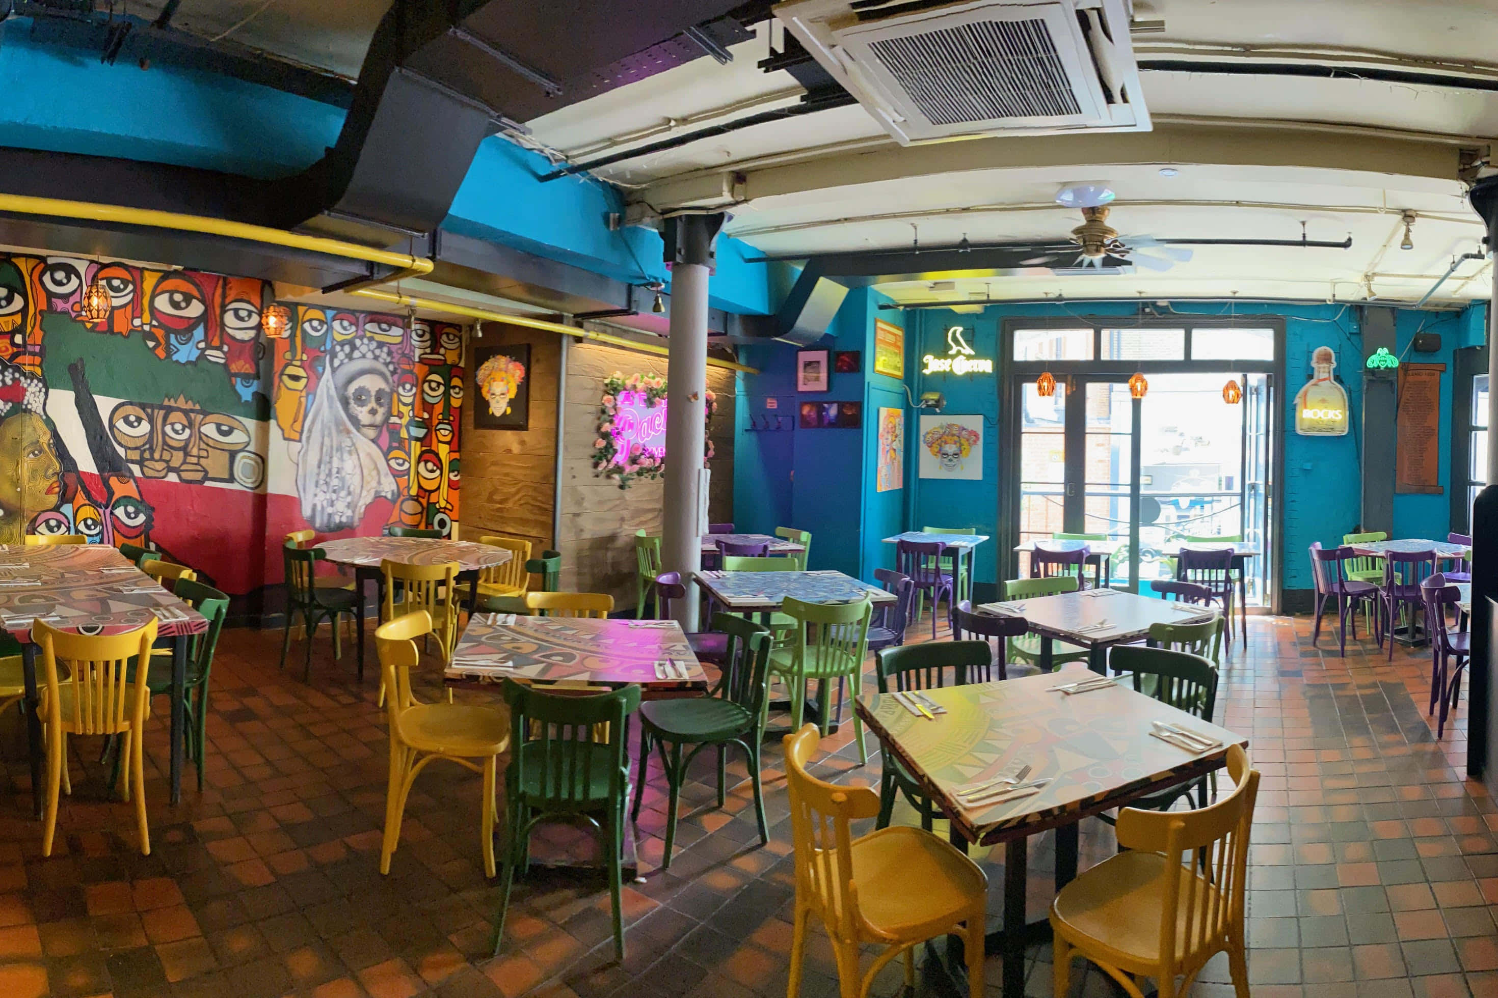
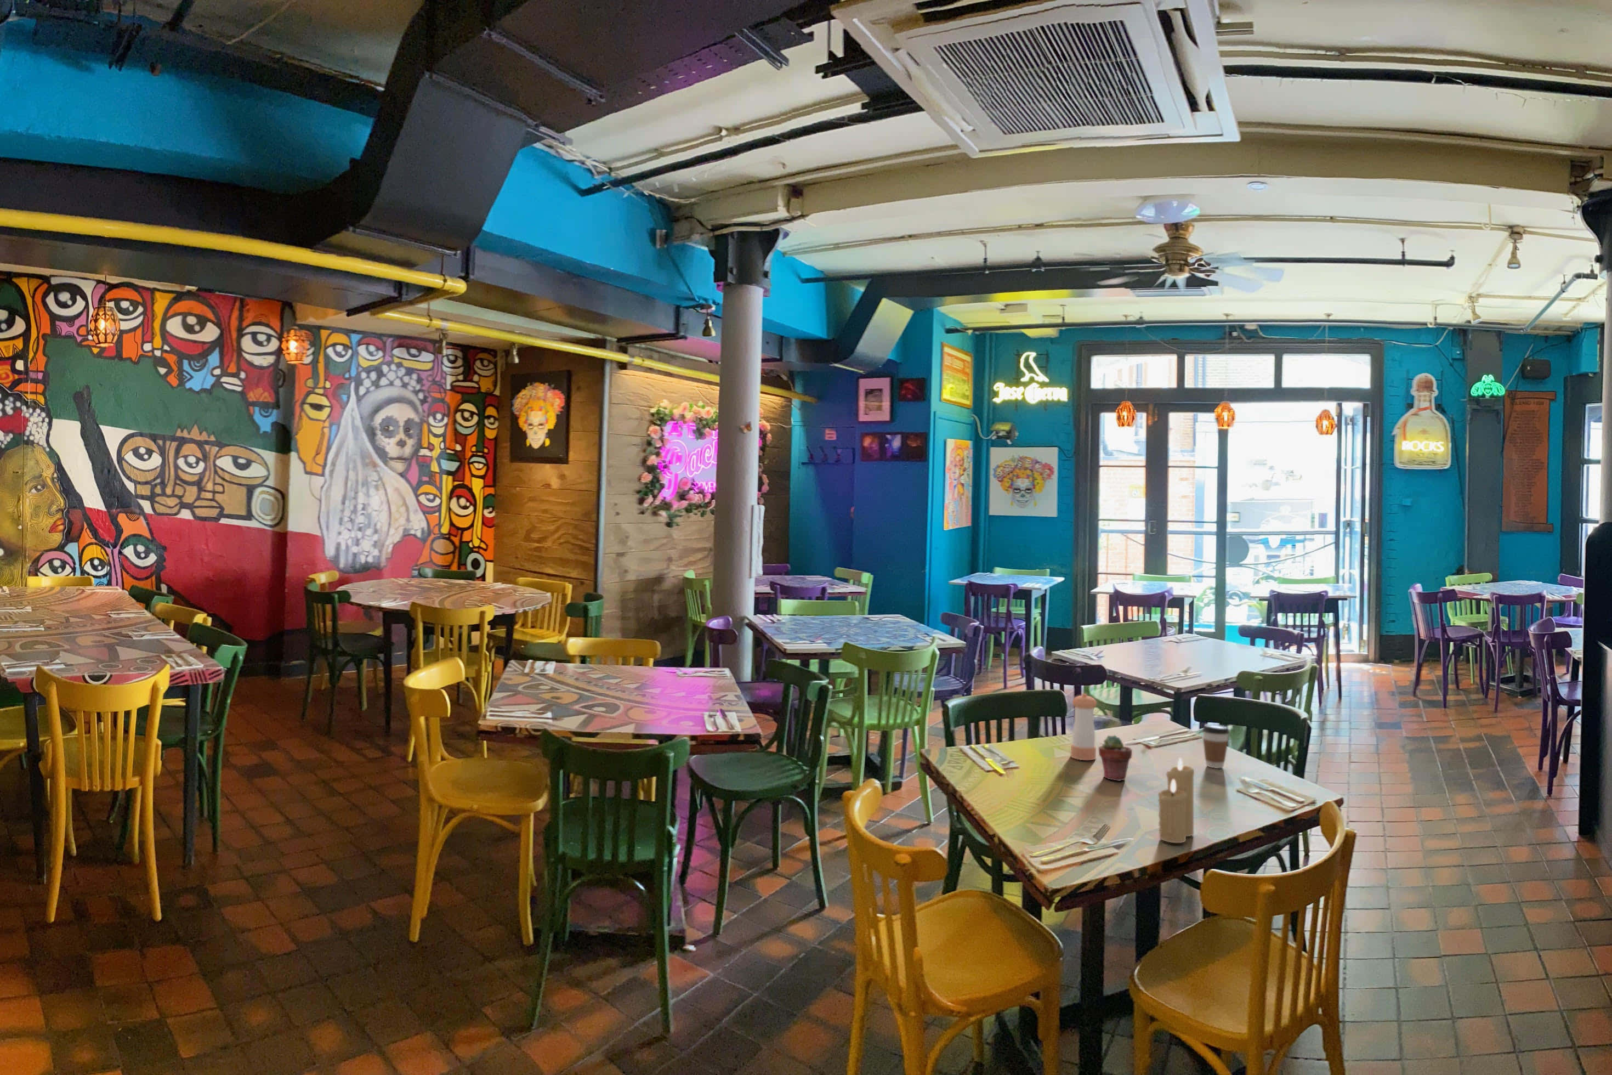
+ candle (1177, 798)
+ potted succulent (1114, 756)
+ pepper shaker (1083, 725)
+ coffee cup (1215, 746)
